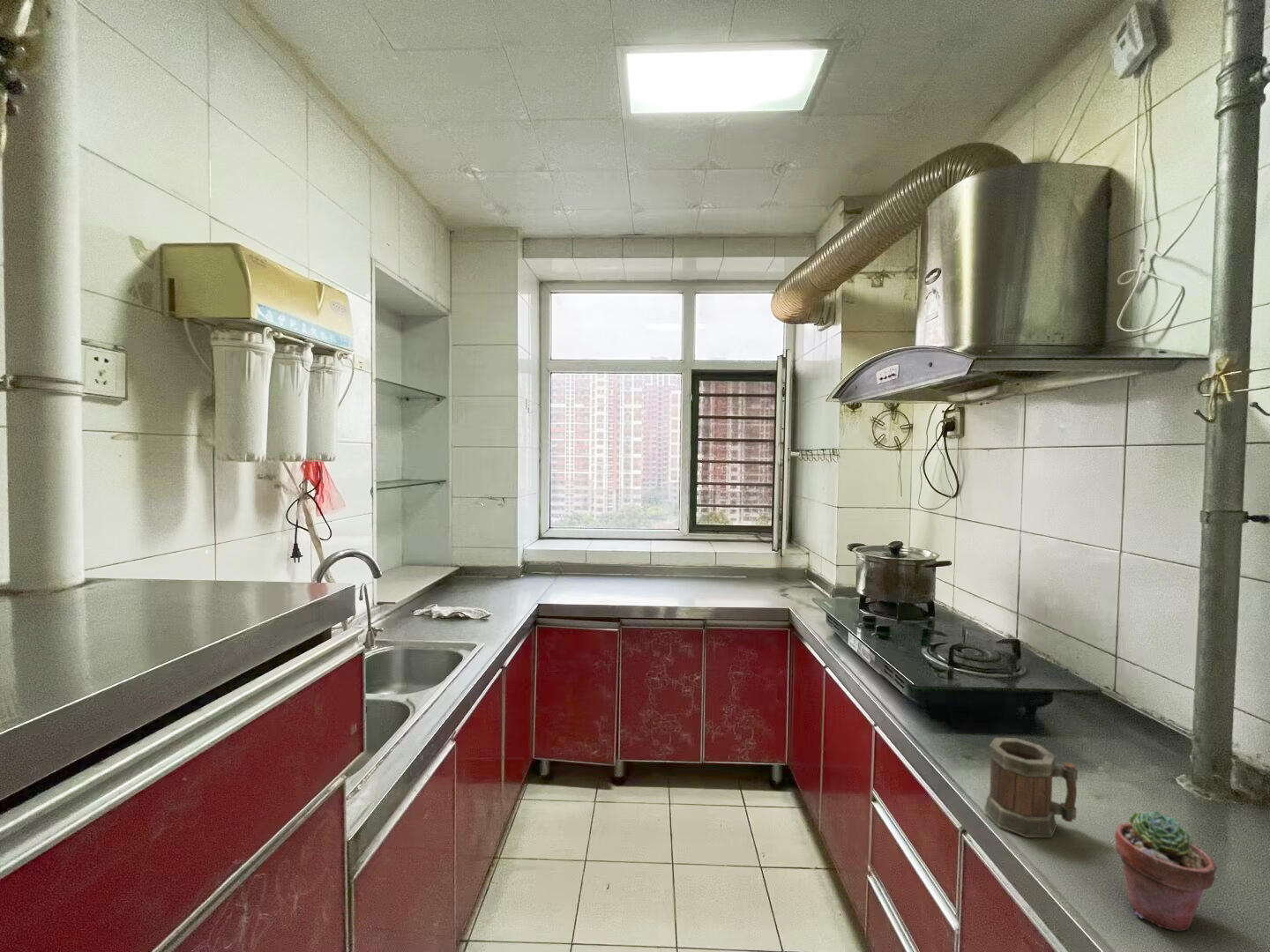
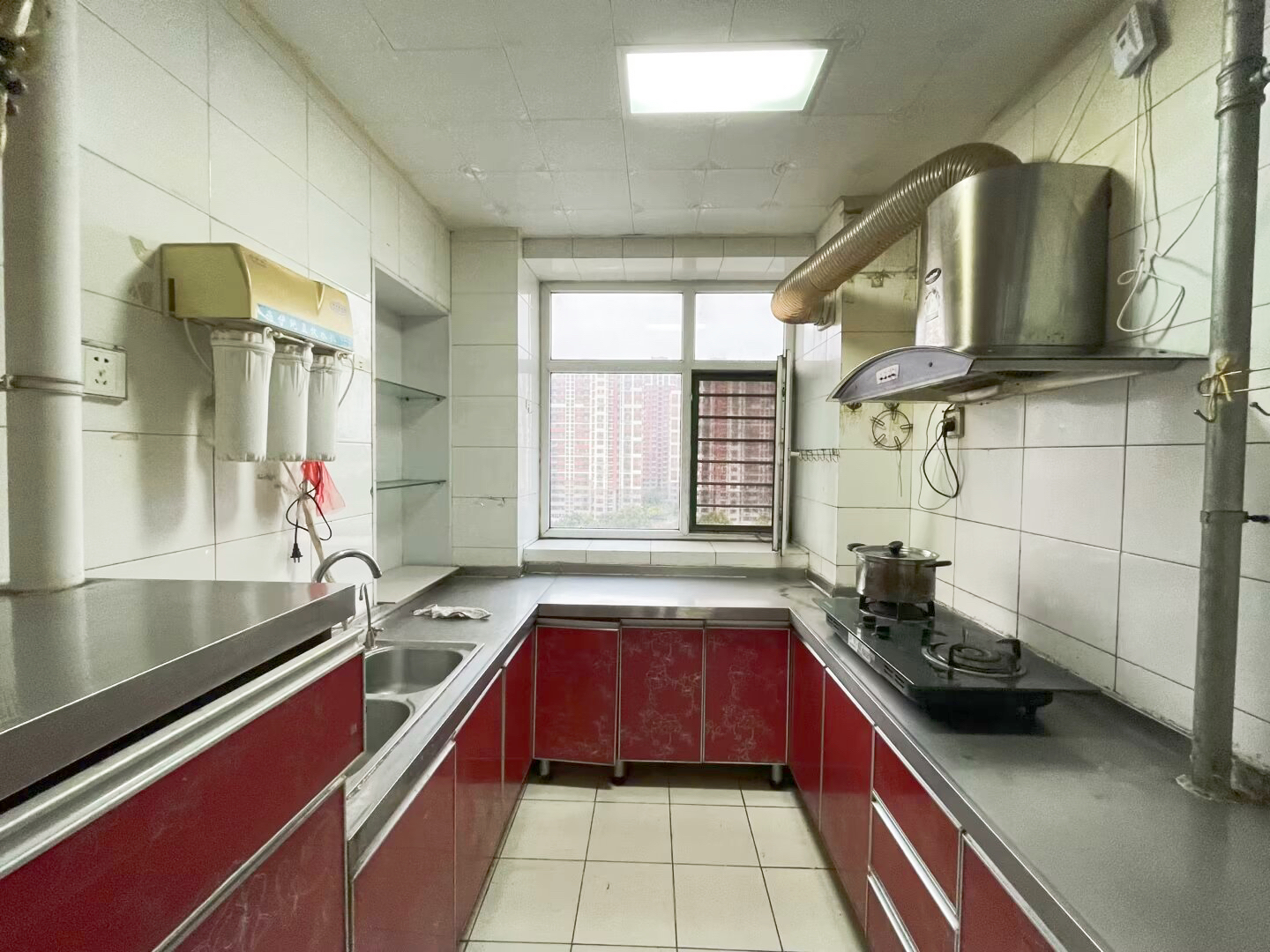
- potted succulent (1162, 864)
- mug (1029, 786)
